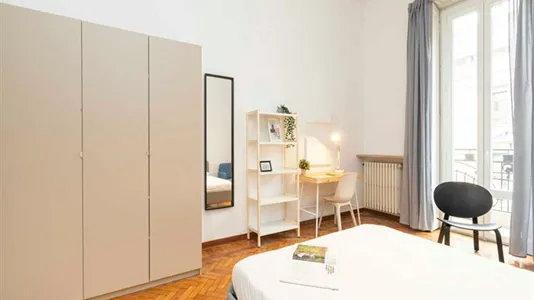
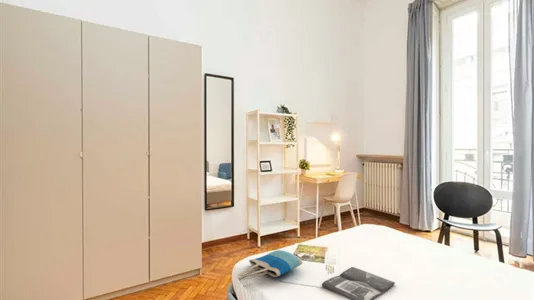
+ magazine (358, 283)
+ tote bag (266, 264)
